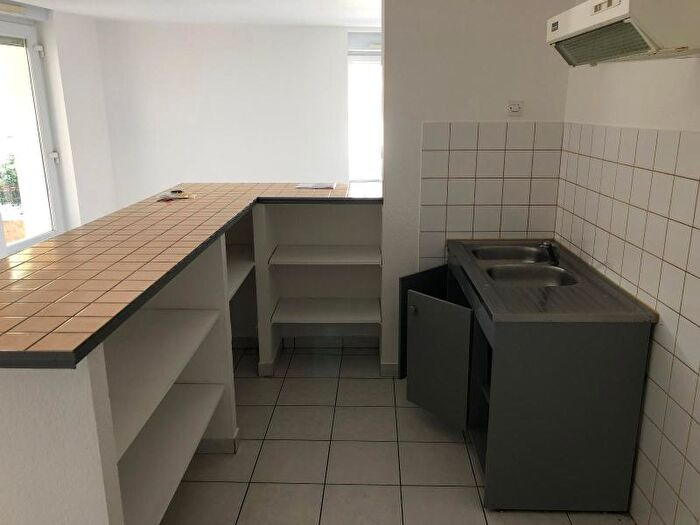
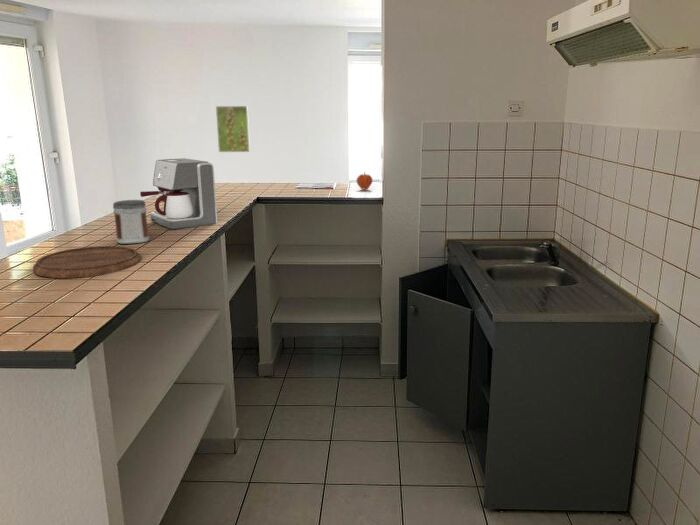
+ coffee maker (181, 191)
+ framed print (233, 129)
+ jar (131, 221)
+ fruit (364, 180)
+ cutting board (88, 260)
